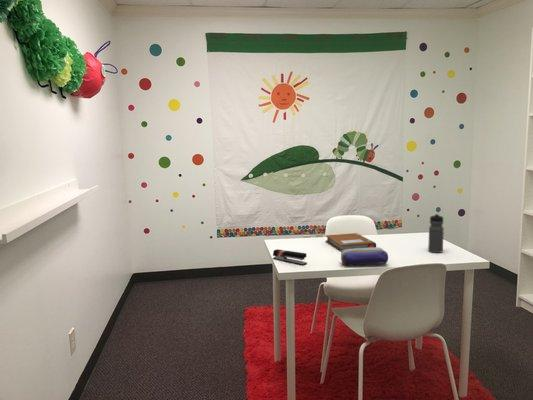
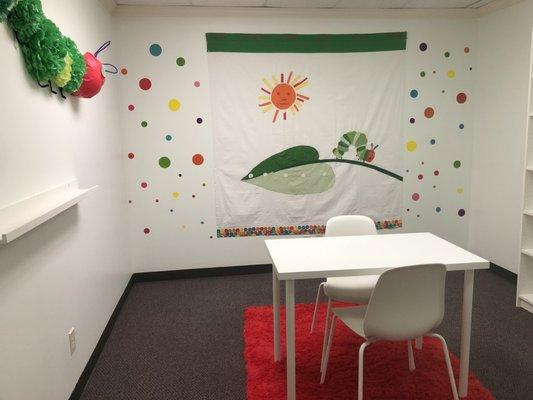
- notebook (350, 242)
- stapler (289, 256)
- pencil case (364, 256)
- water bottle (436, 232)
